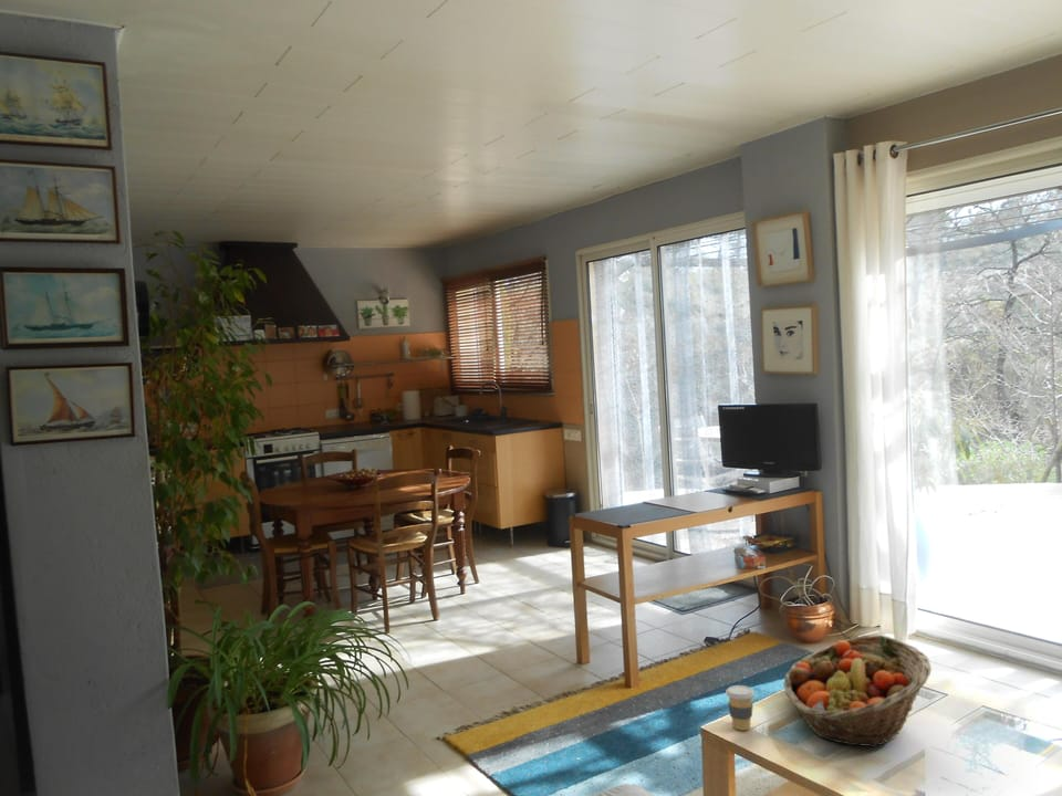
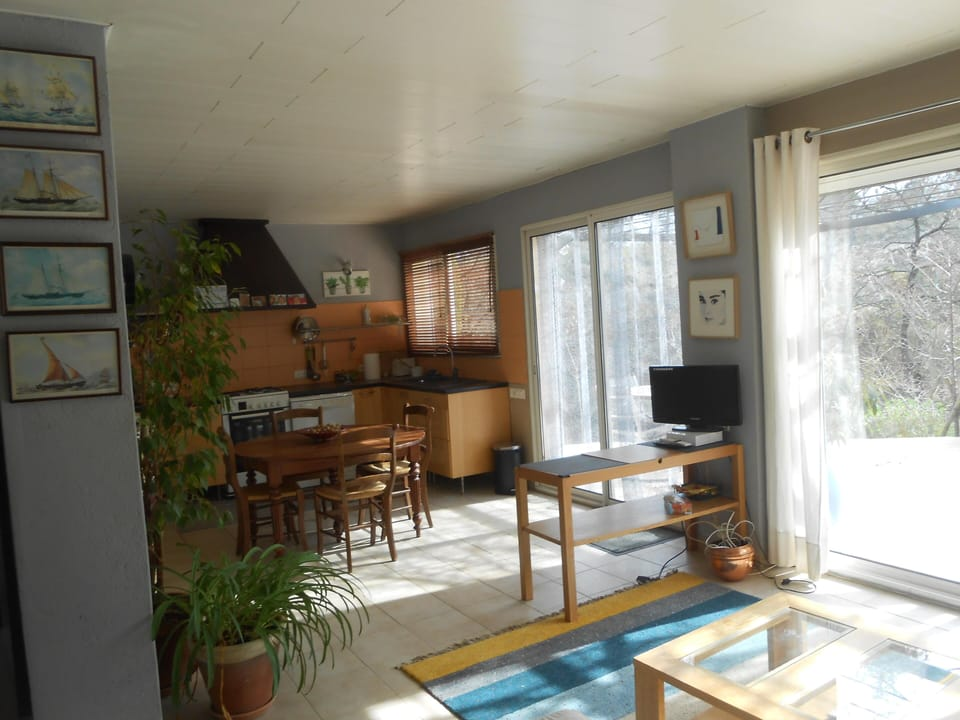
- coffee cup (740, 708)
- fruit basket (855, 685)
